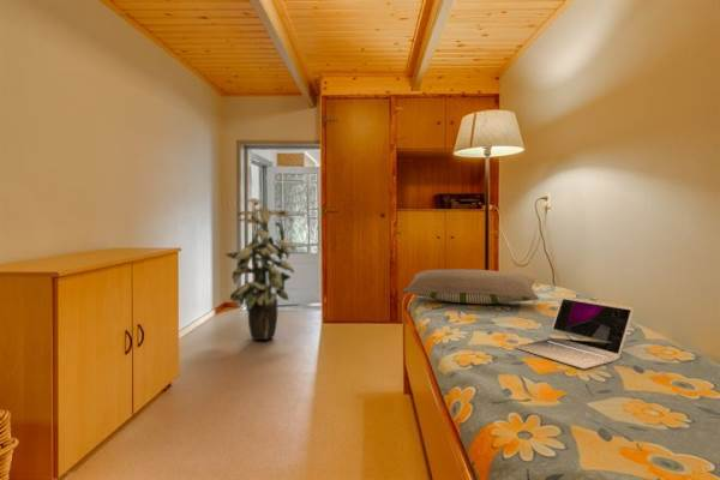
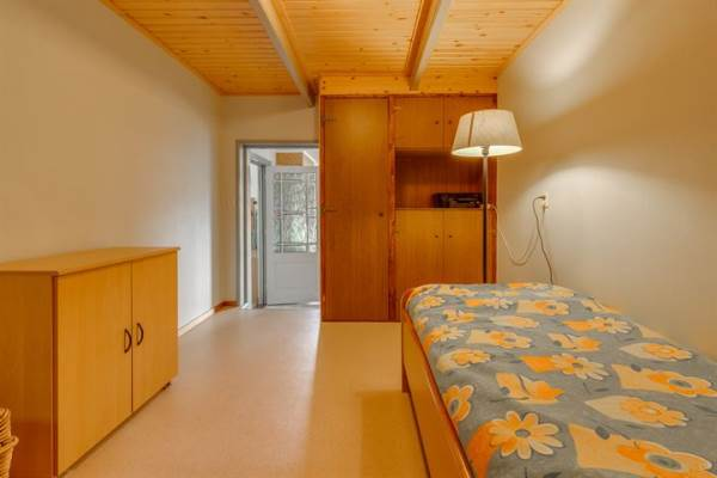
- laptop (571, 325)
- pillow (469, 286)
- indoor plant (260, 269)
